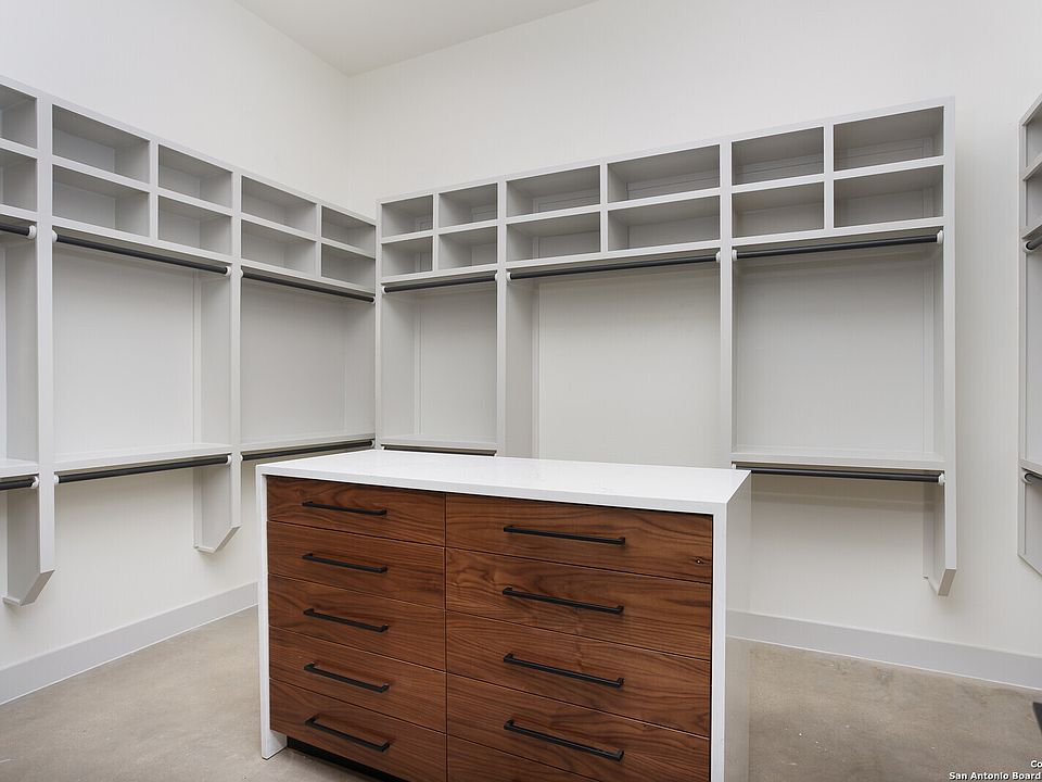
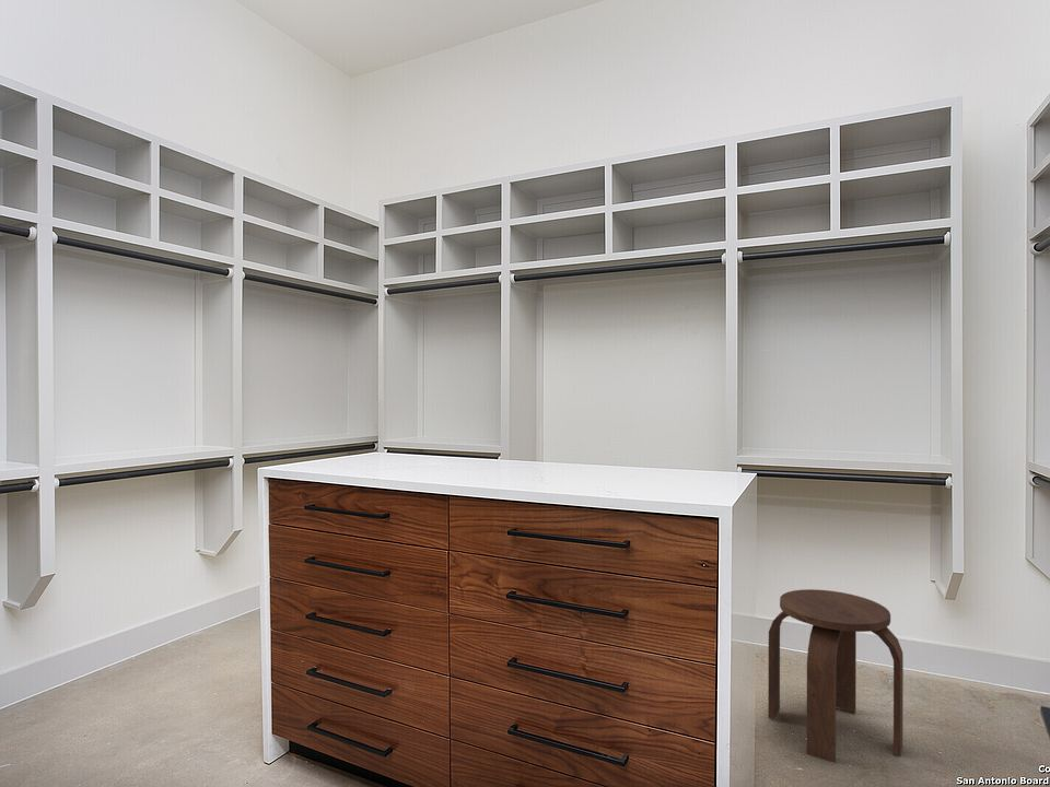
+ stool (832, 668)
